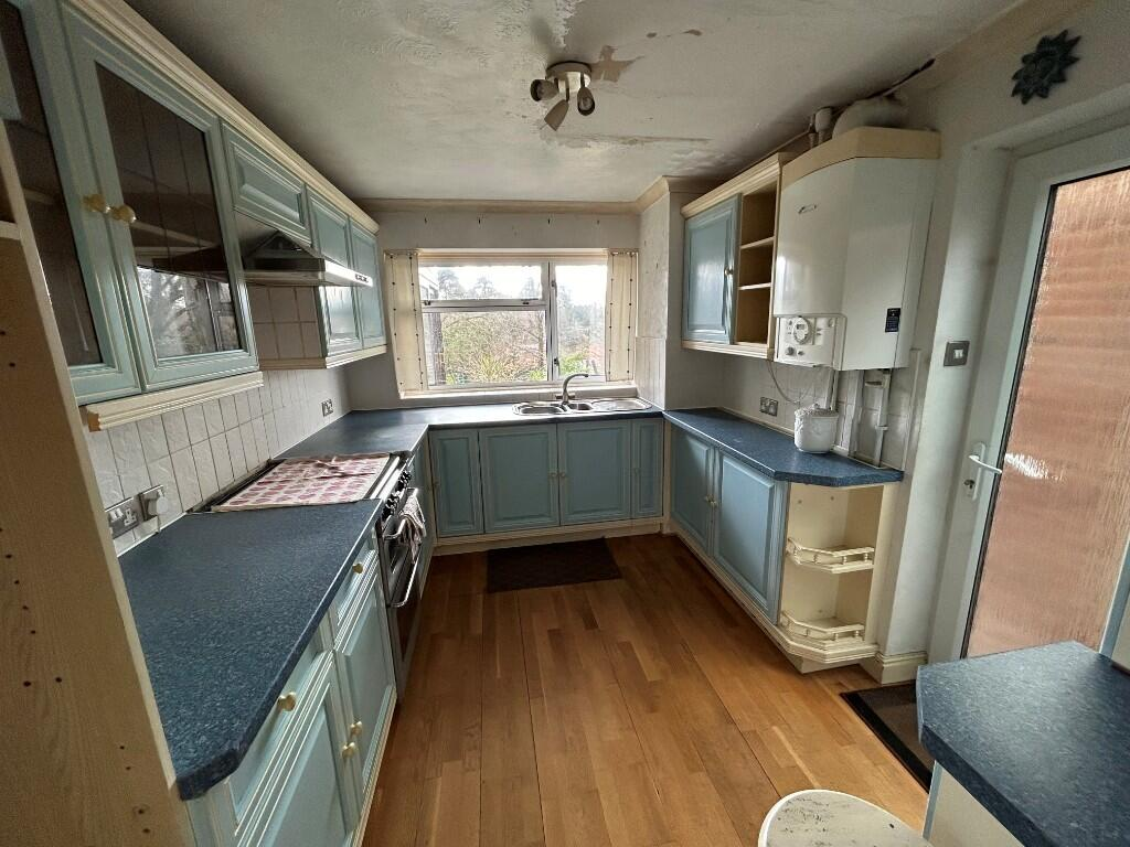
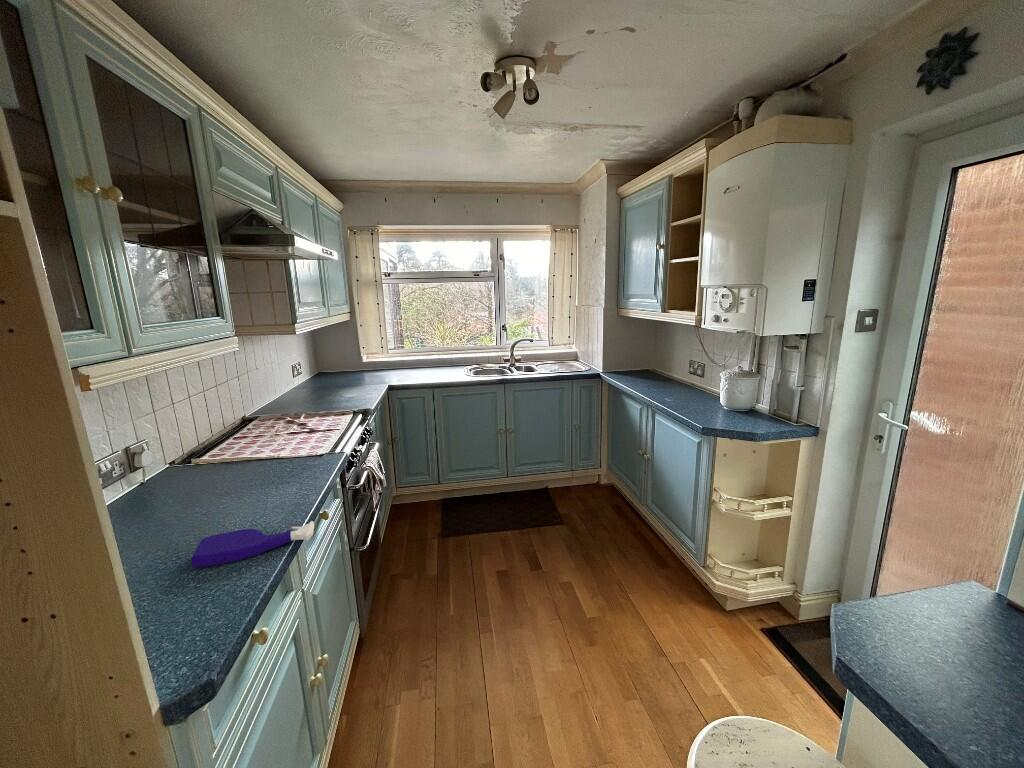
+ spray bottle (257, 540)
